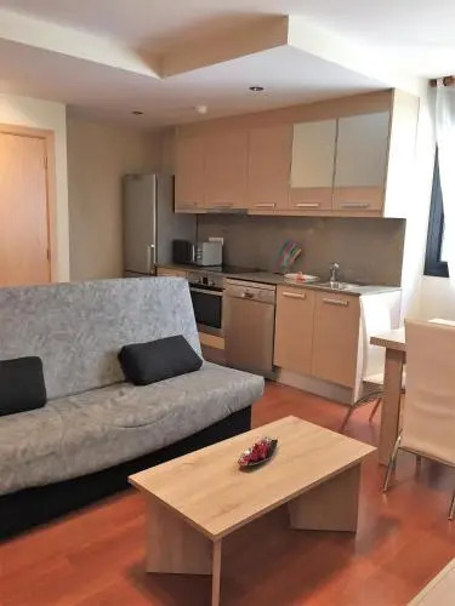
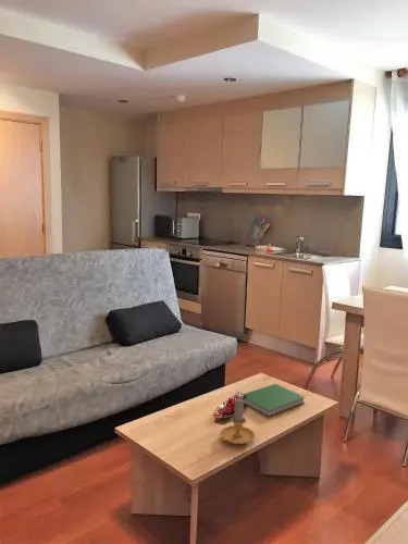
+ hardcover book (271, 398)
+ candle (235, 419)
